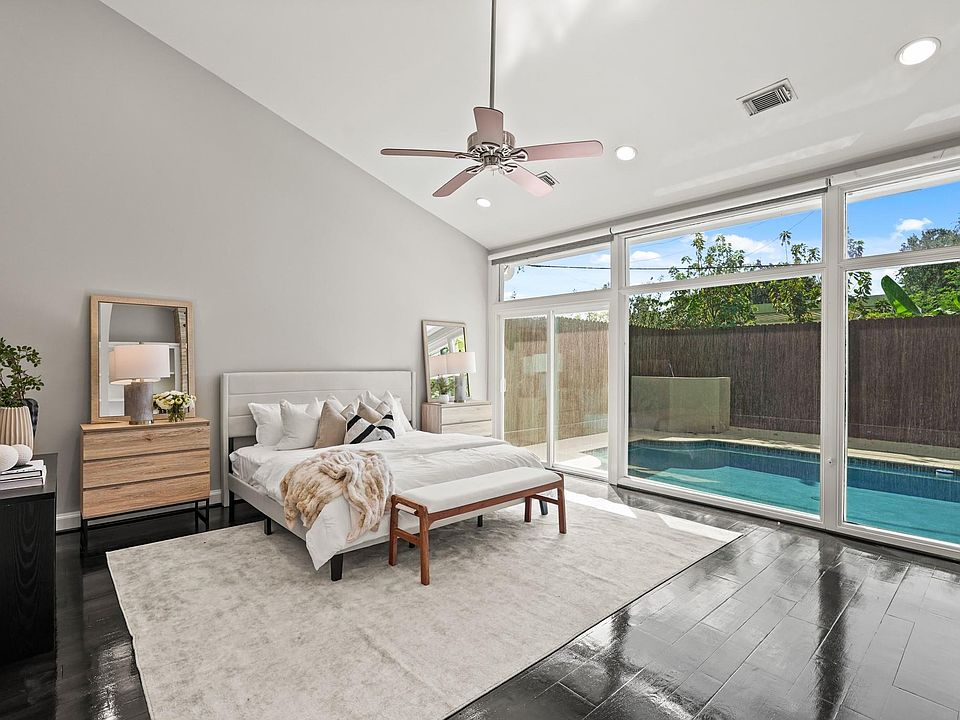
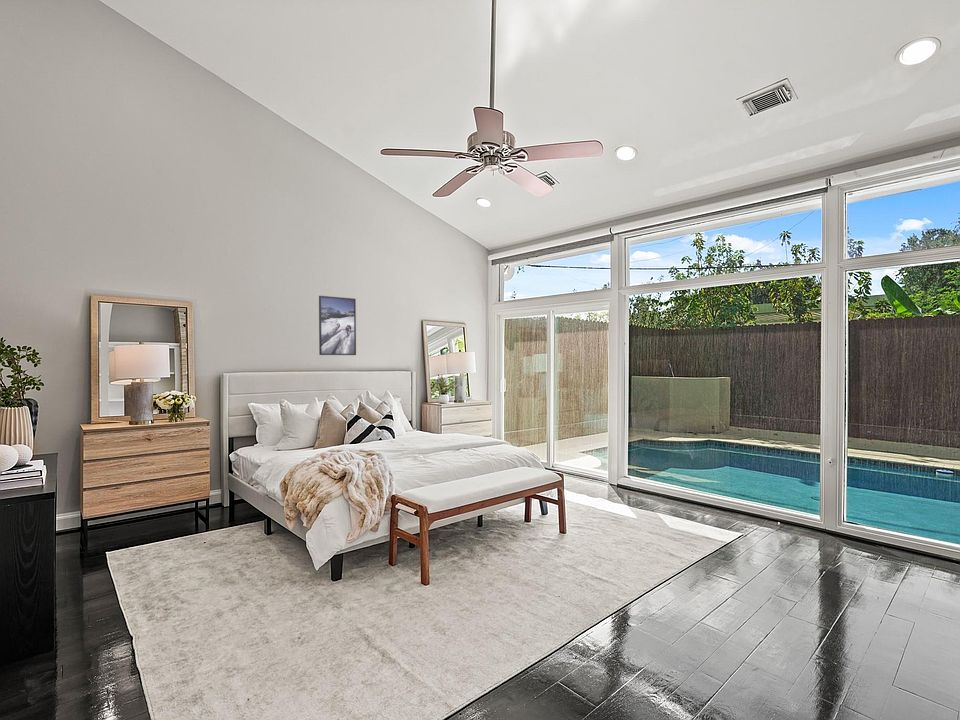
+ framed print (337, 326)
